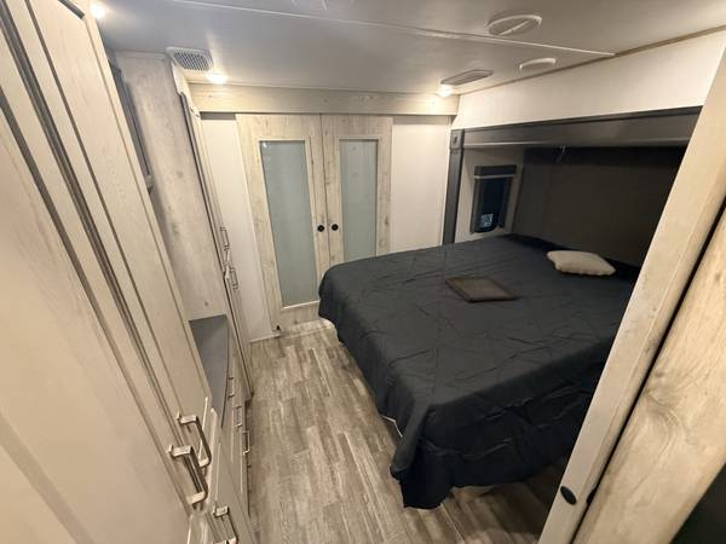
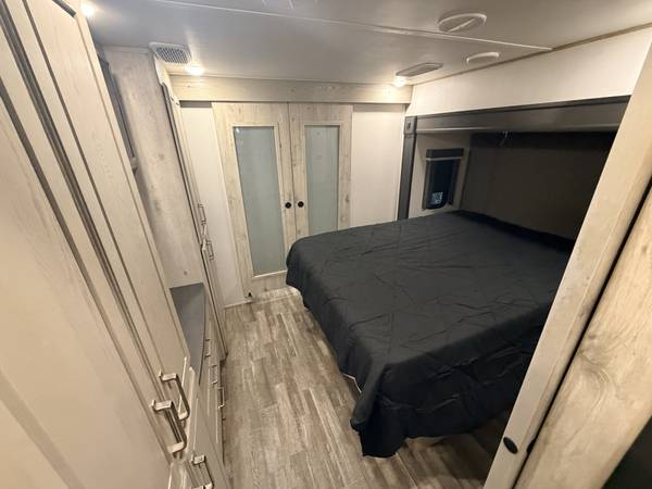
- serving tray (477, 287)
- pillow (577, 262)
